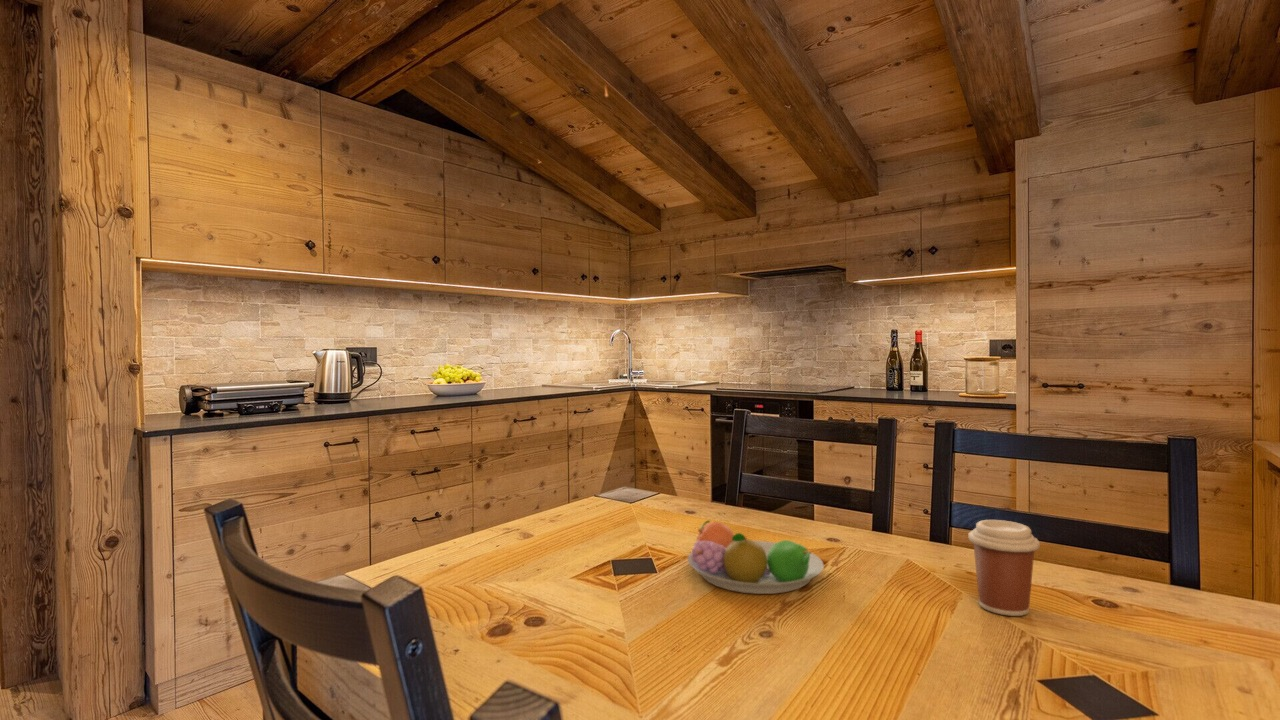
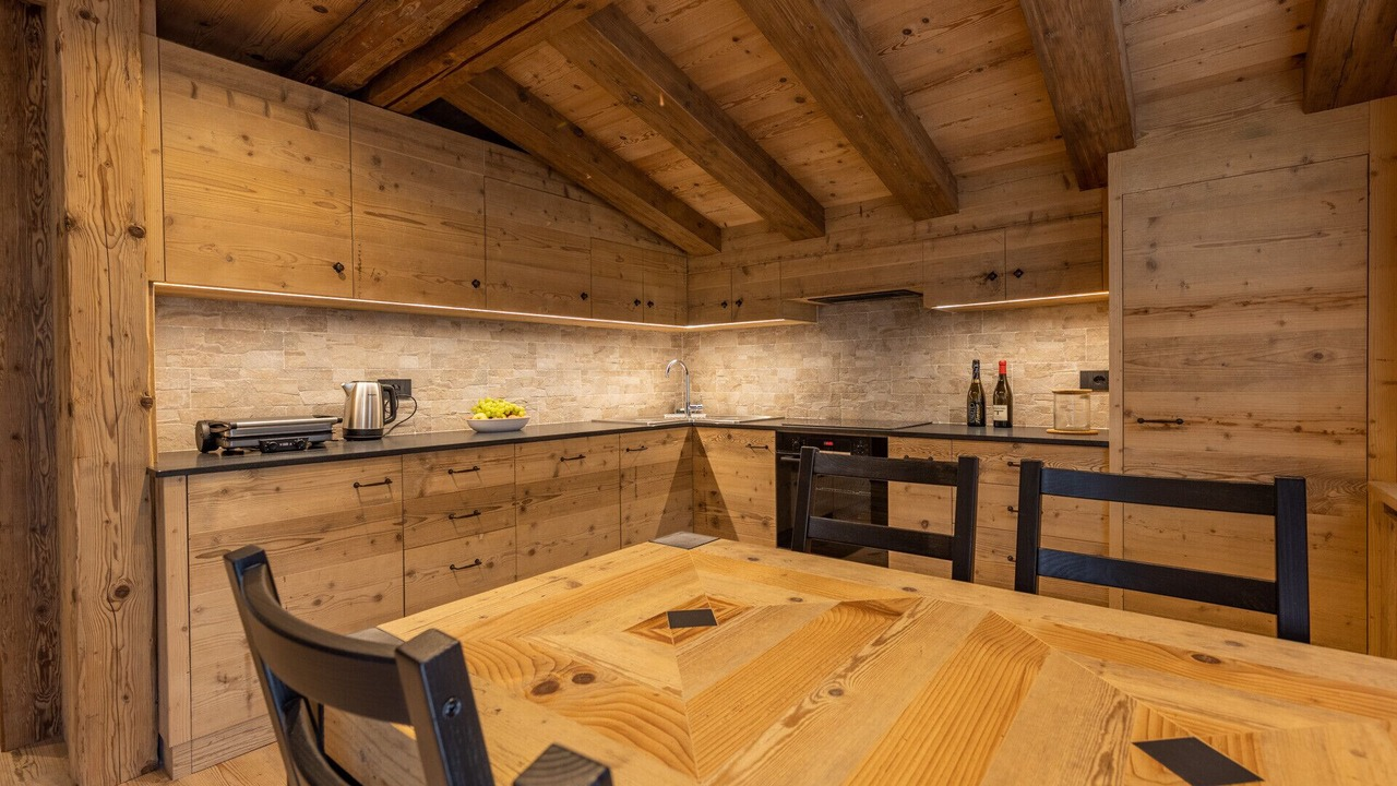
- coffee cup (1003, 566)
- fruit bowl (756, 548)
